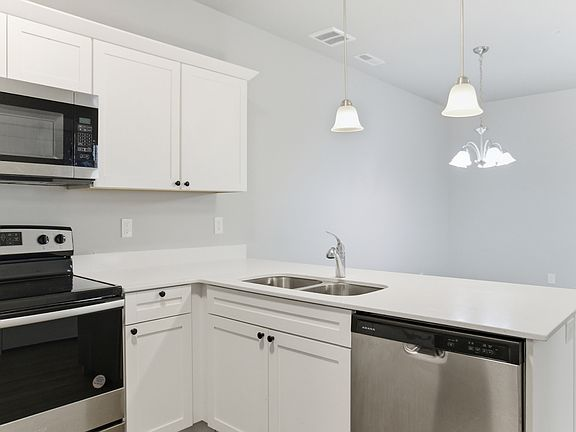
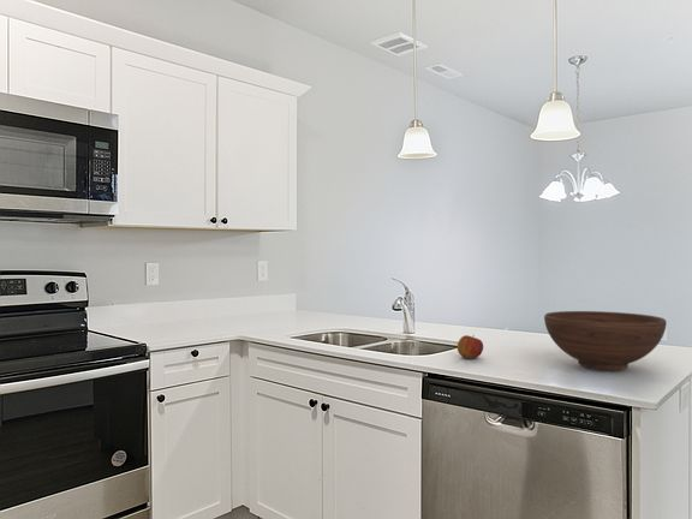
+ apple (470, 346)
+ fruit bowl (602, 341)
